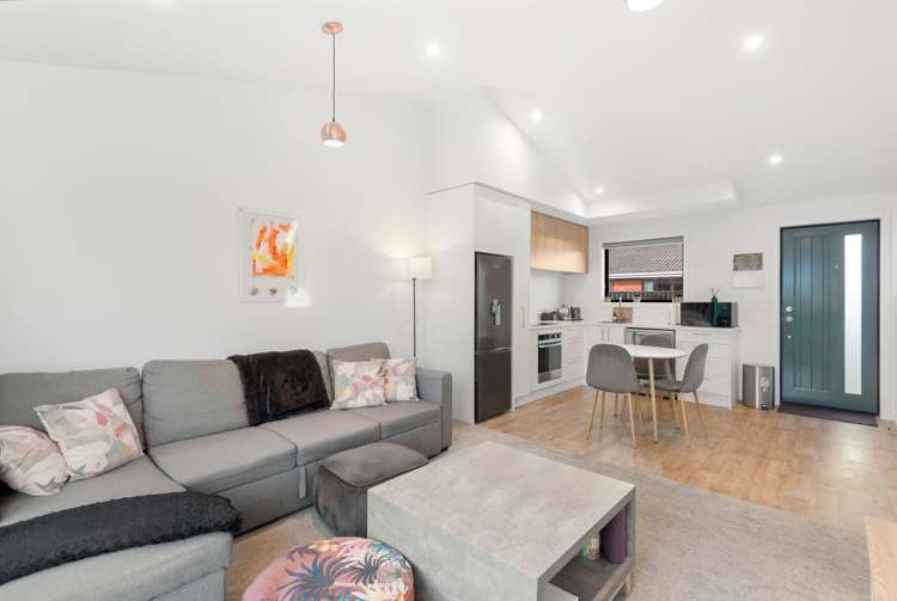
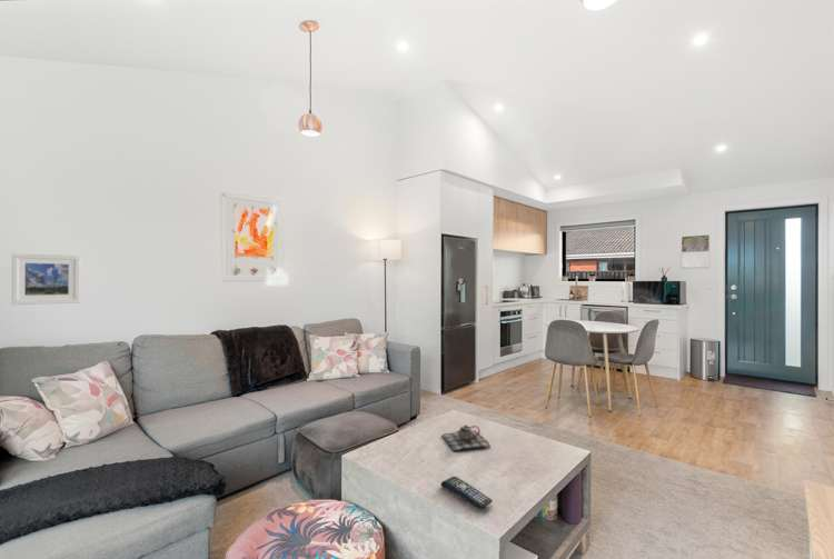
+ remote control (465, 491)
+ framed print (47, 279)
+ teapot (465, 432)
